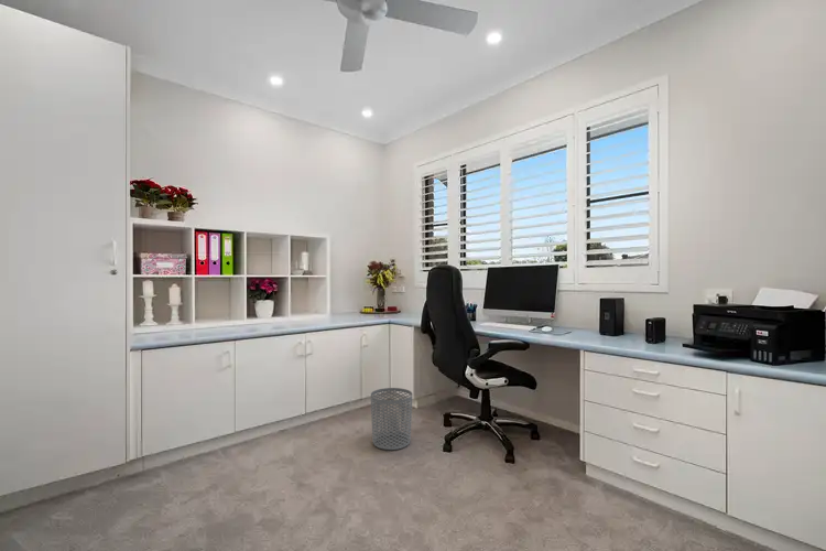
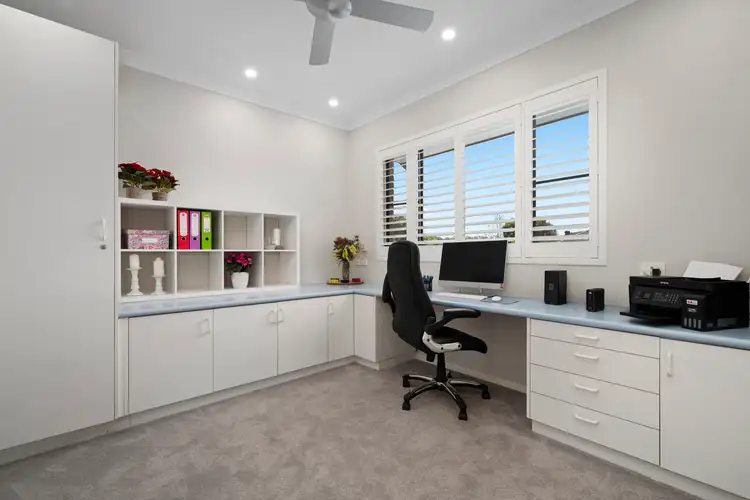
- waste bin (391, 417)
